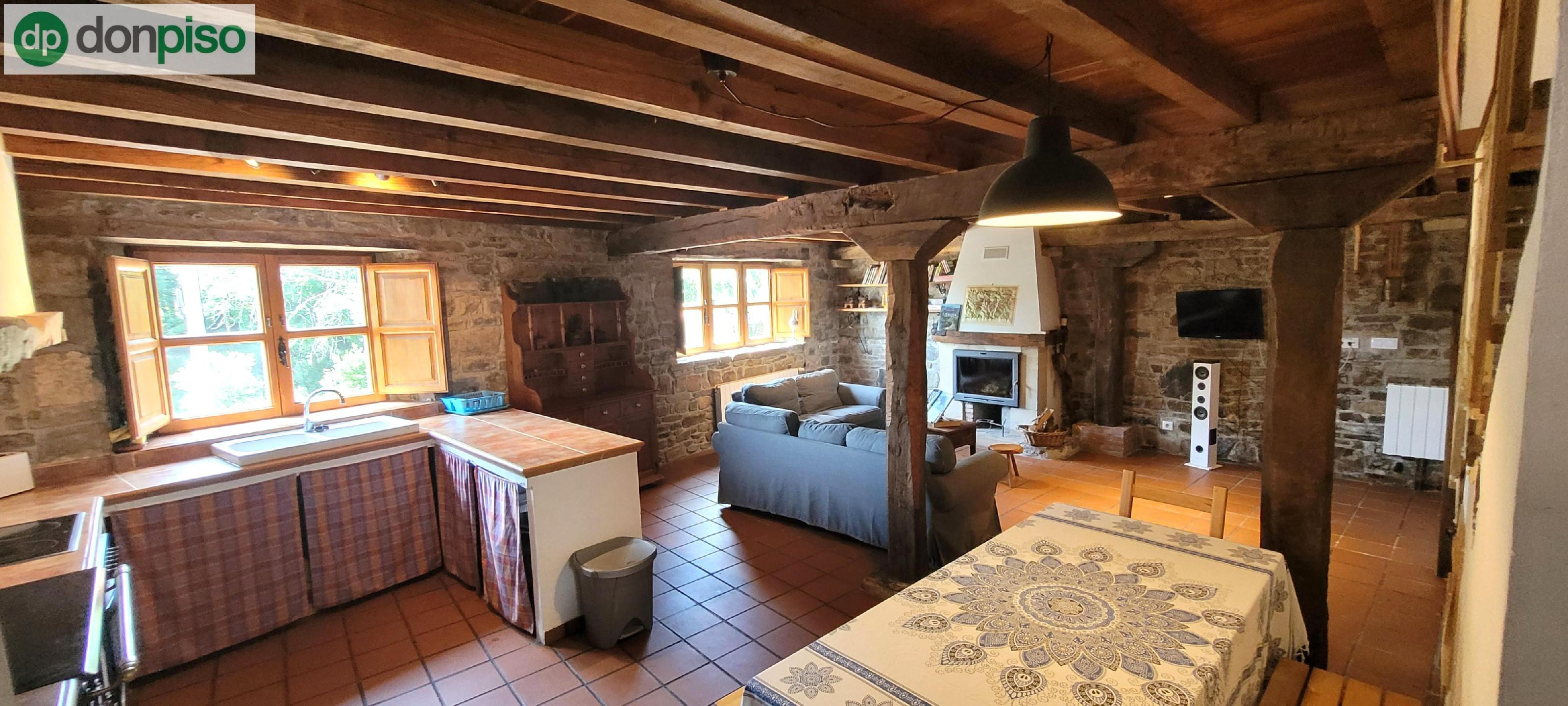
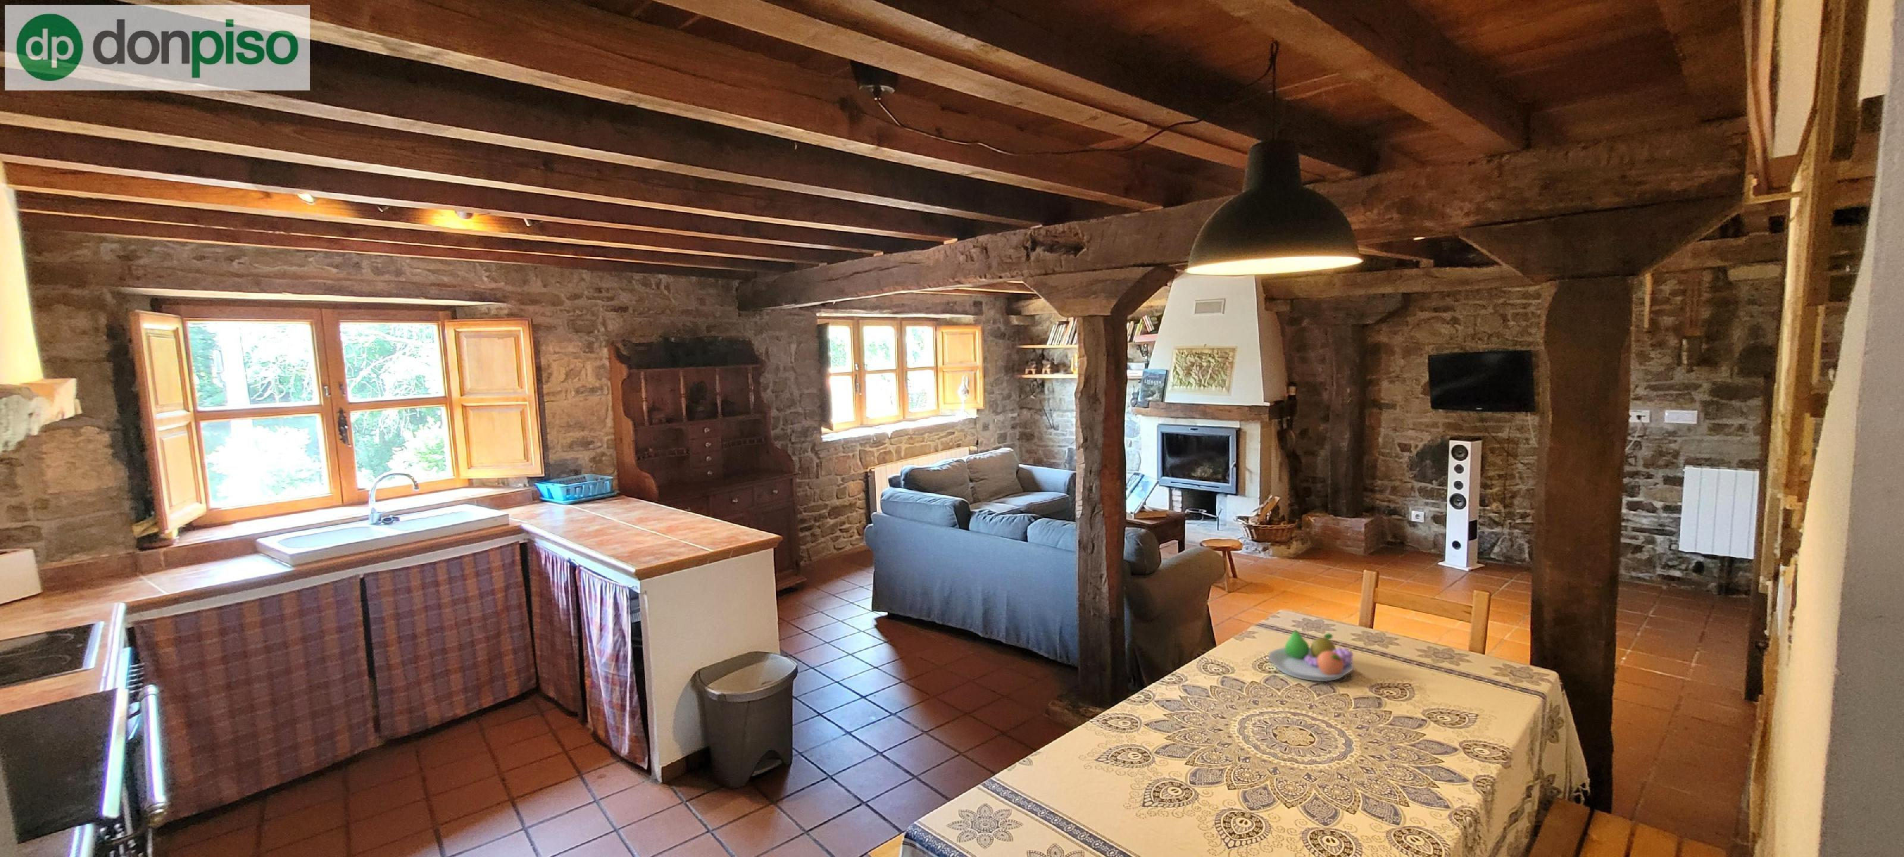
+ fruit bowl (1309, 652)
